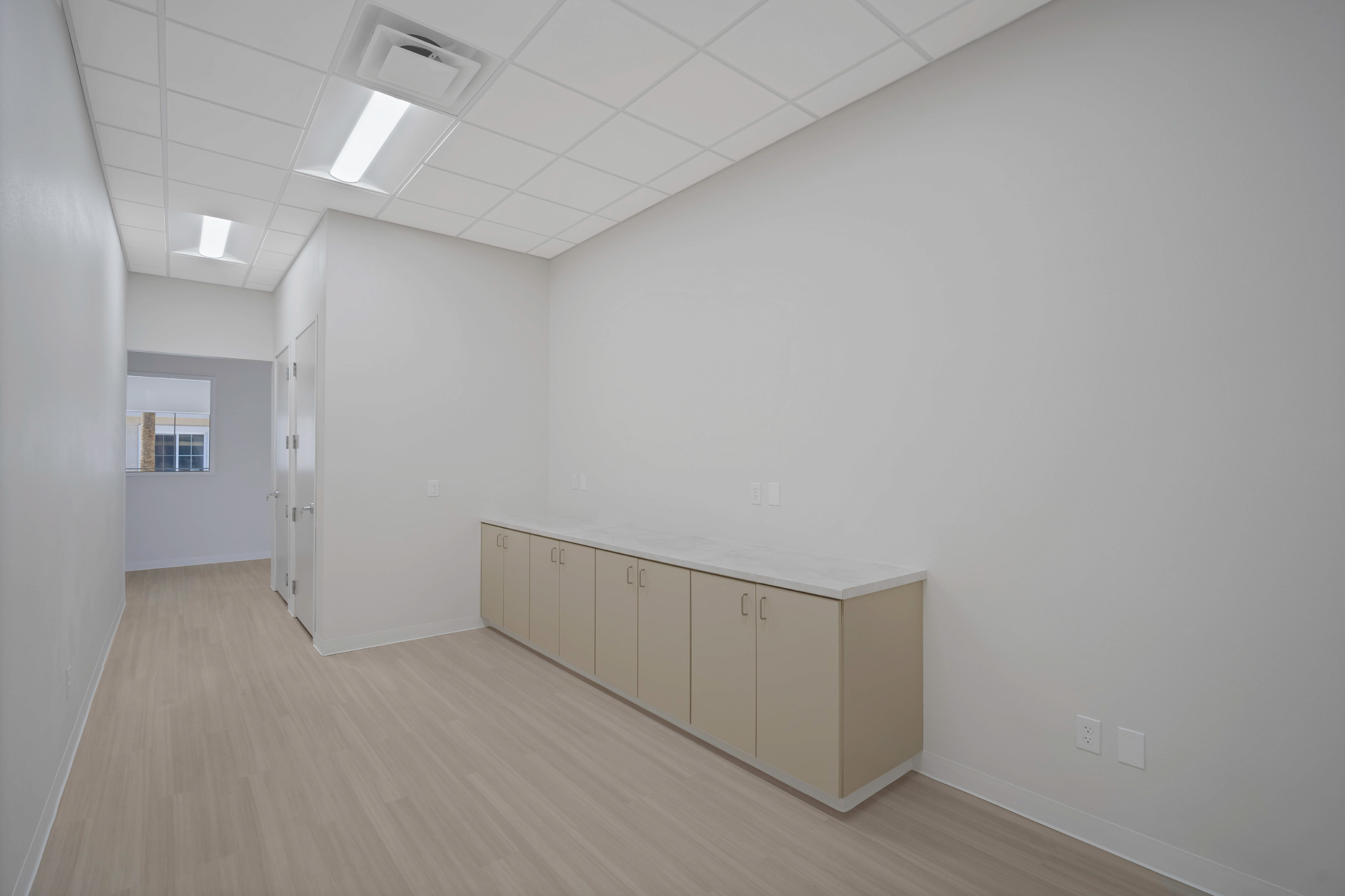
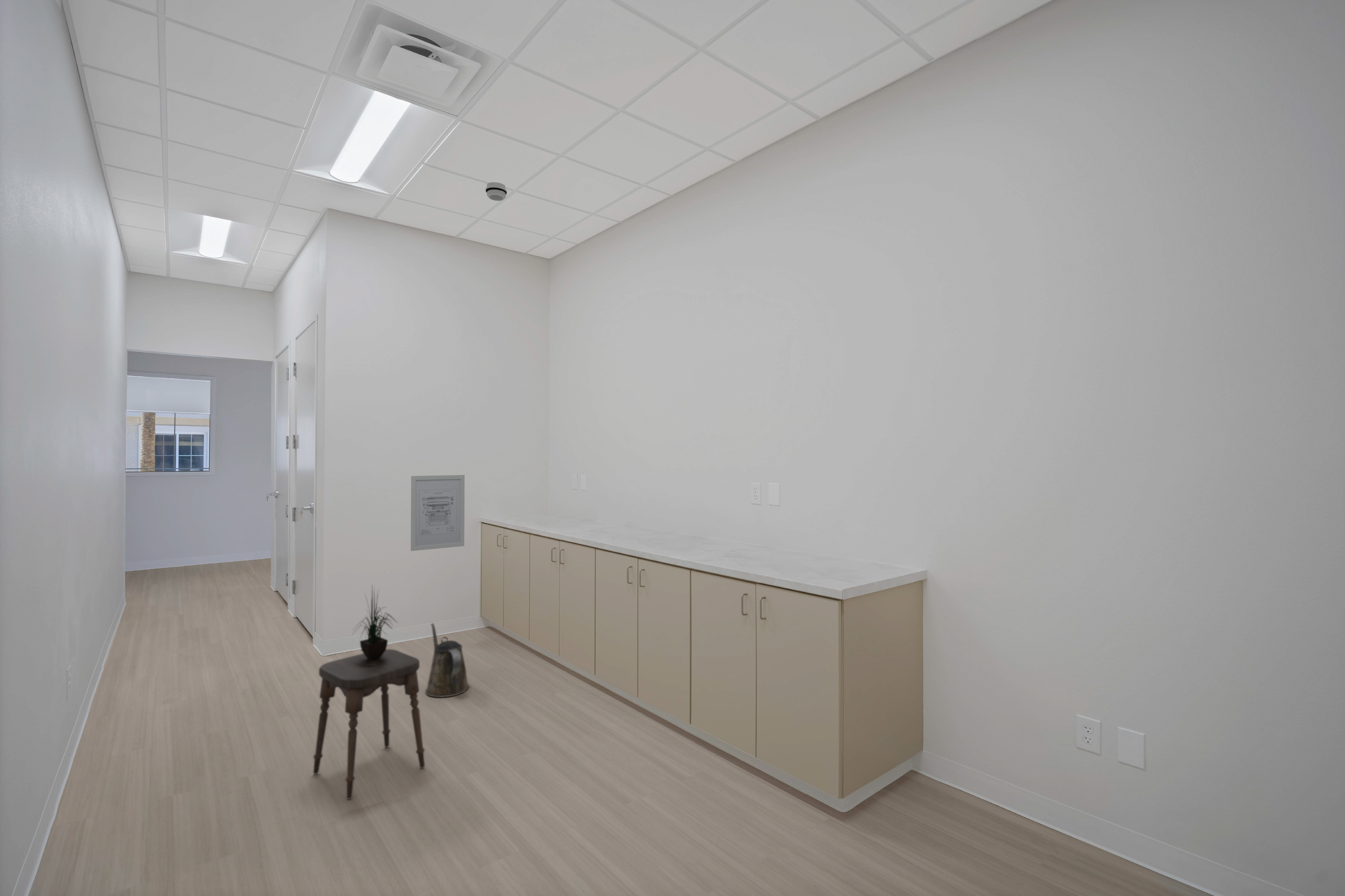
+ stool (362, 711)
+ smoke detector (496, 192)
+ wall art (438, 512)
+ watering can (443, 659)
+ potted plant (376, 616)
